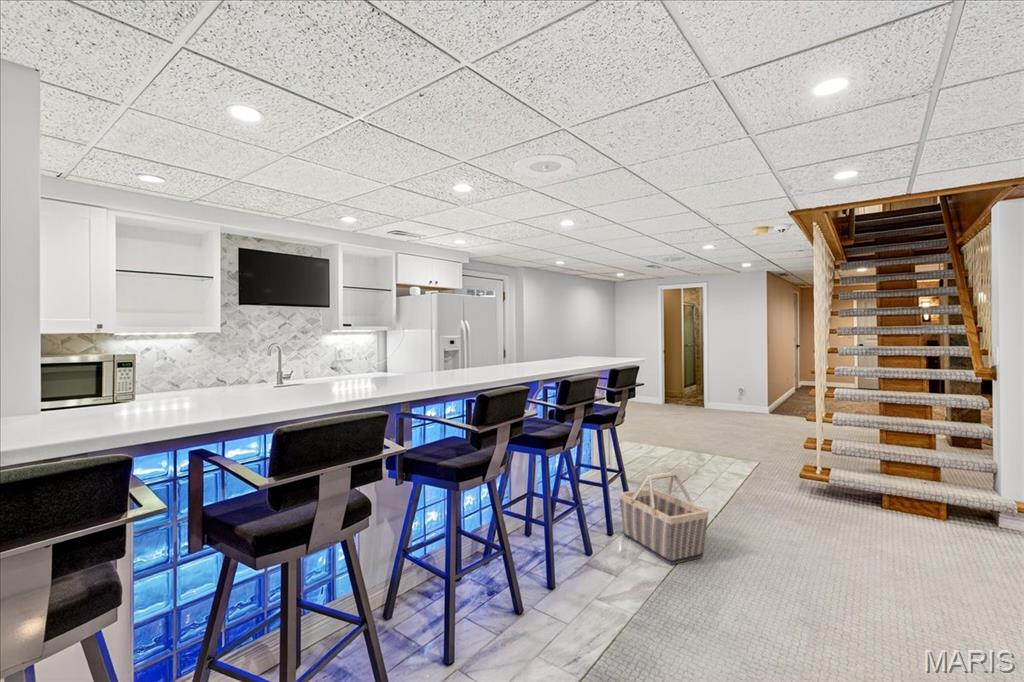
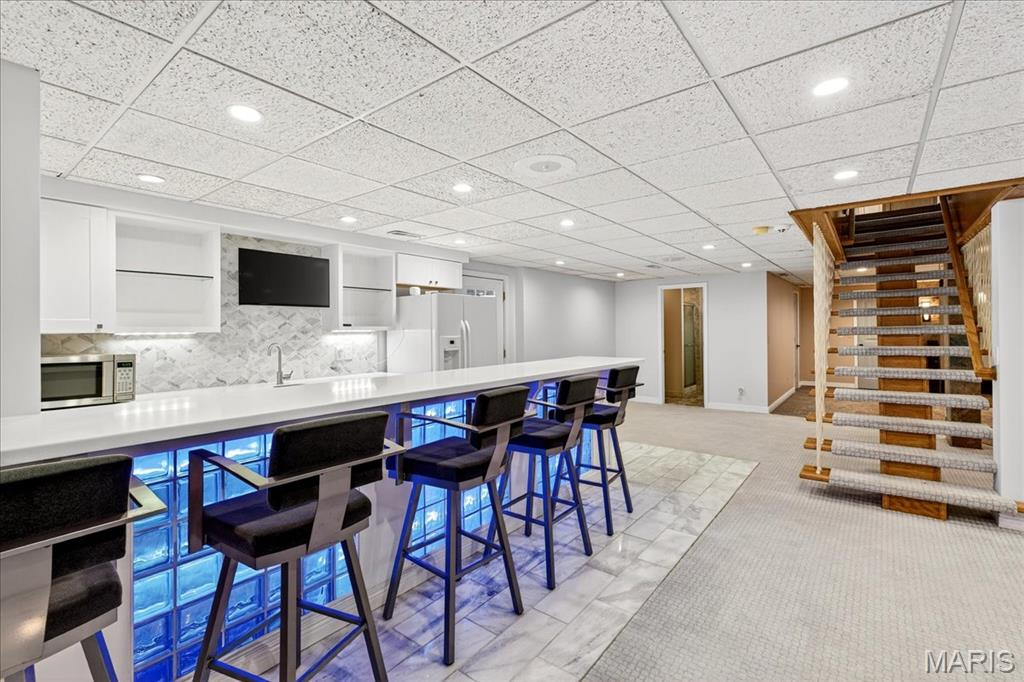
- basket (661, 510)
